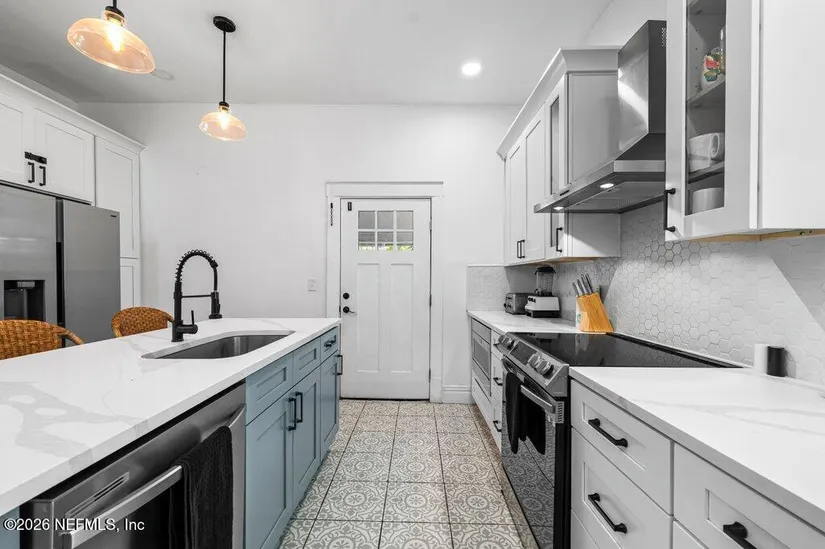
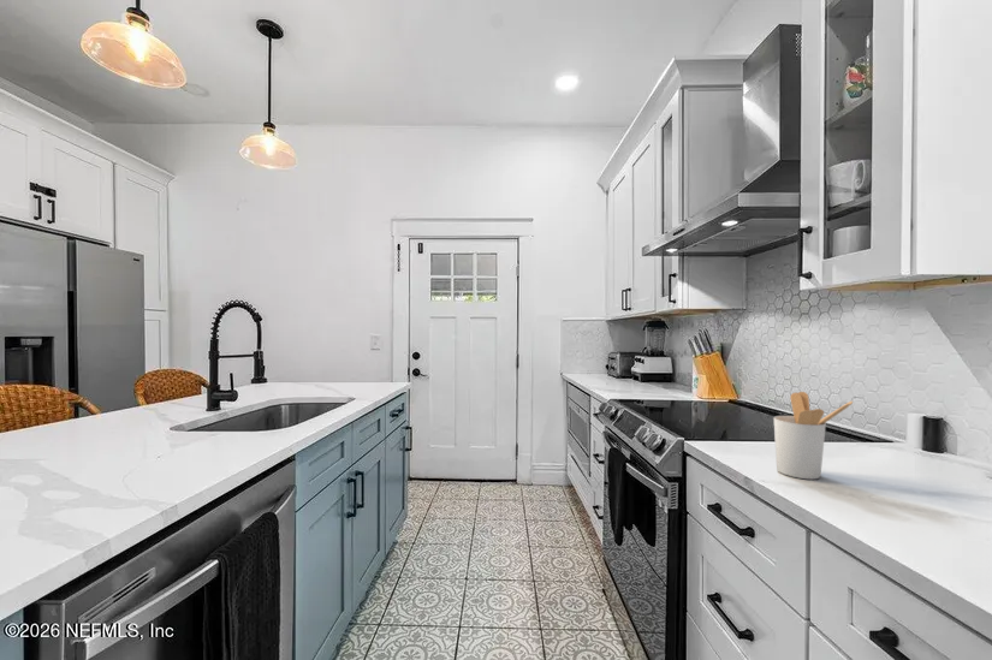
+ utensil holder (812, 435)
